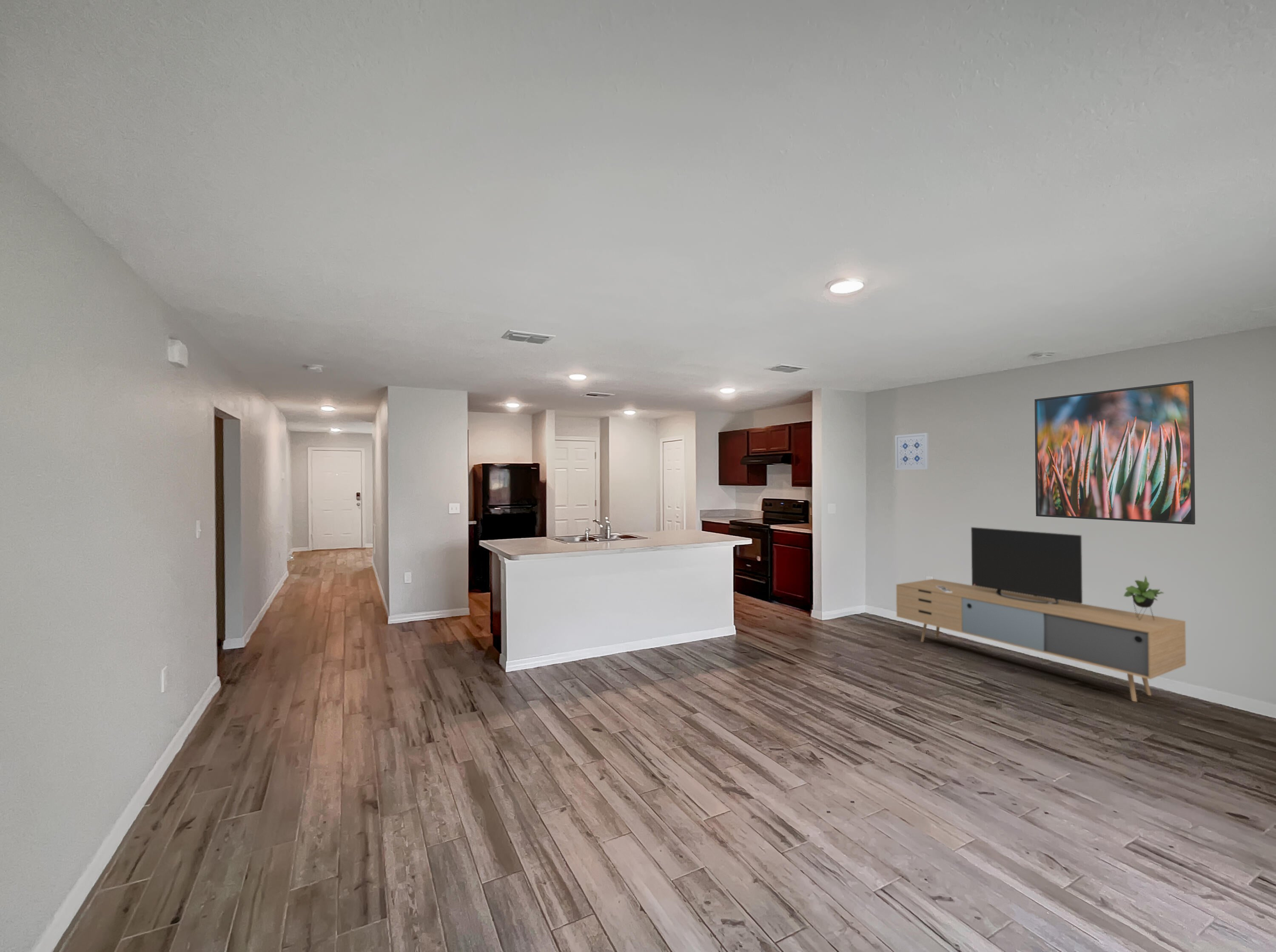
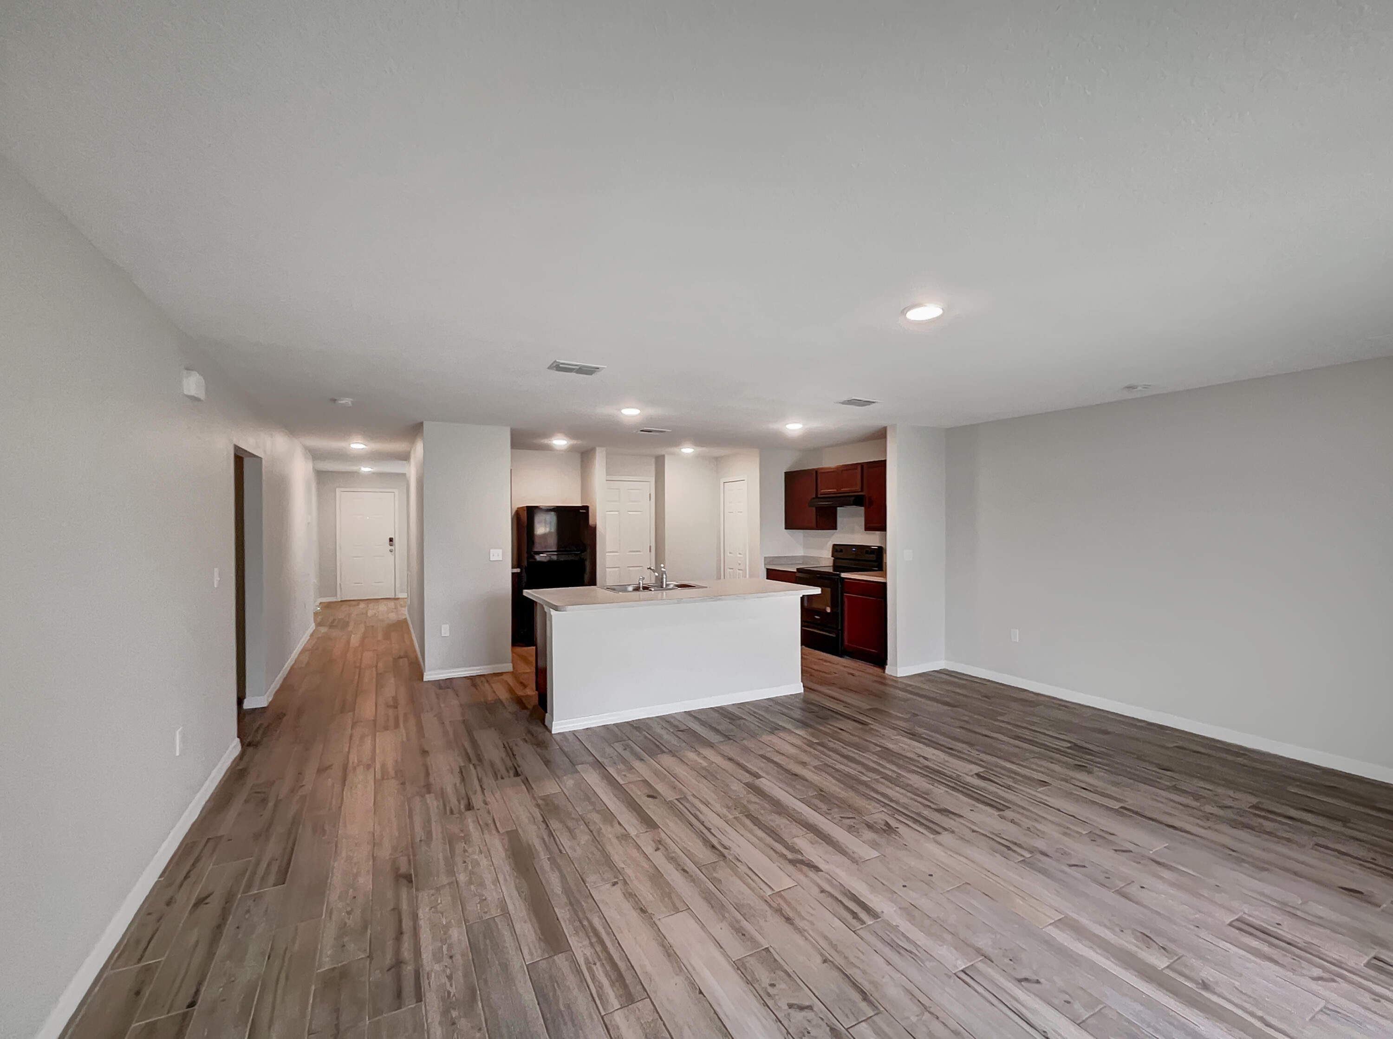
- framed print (1106, 455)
- wall art (911, 452)
- media console (1020, 597)
